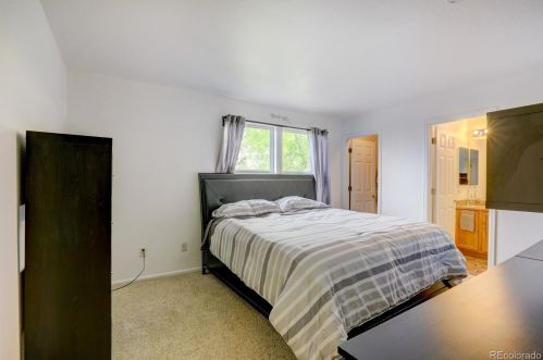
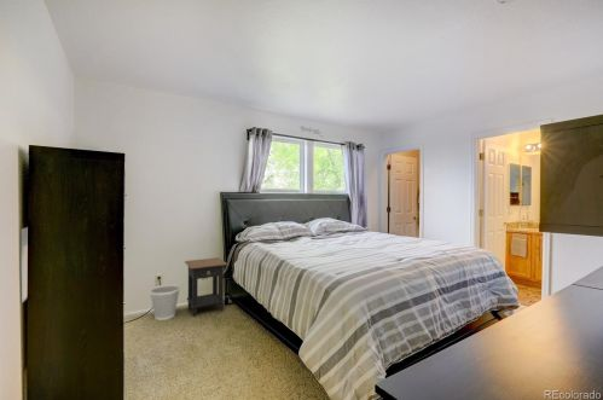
+ wastebasket (164, 302)
+ side table (213, 285)
